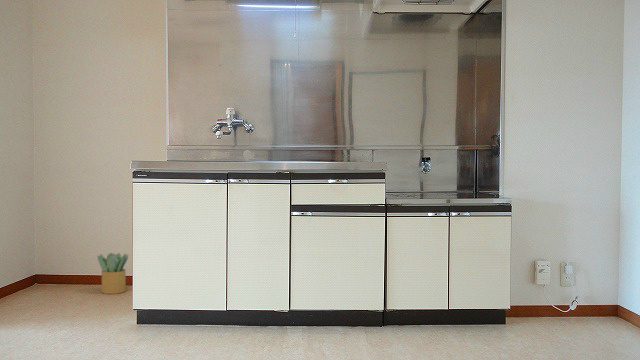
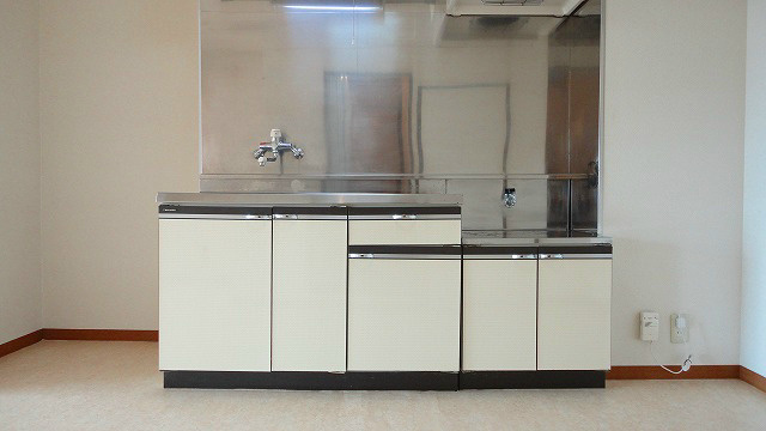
- potted plant (112, 272)
